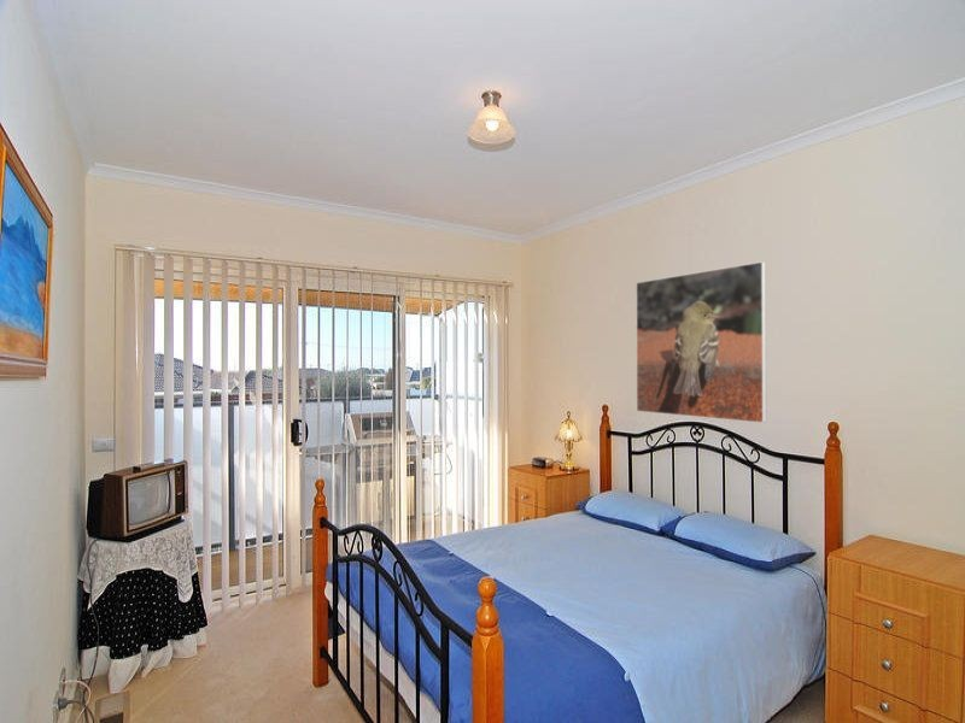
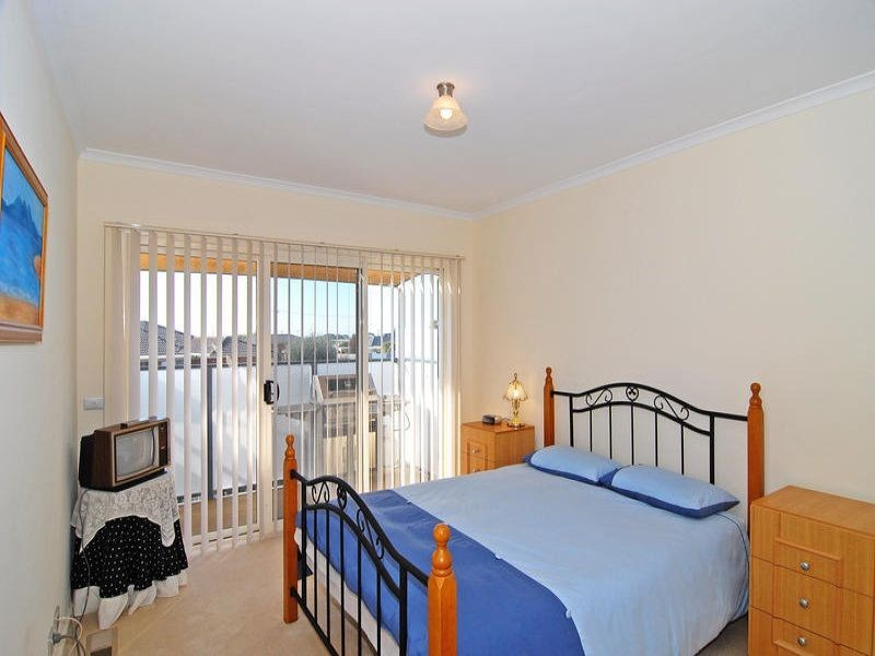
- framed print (694, 345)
